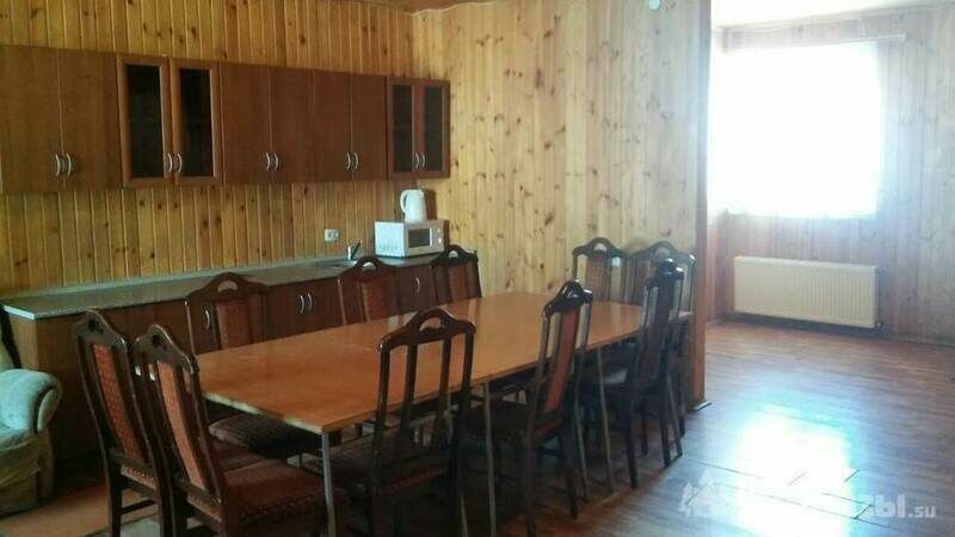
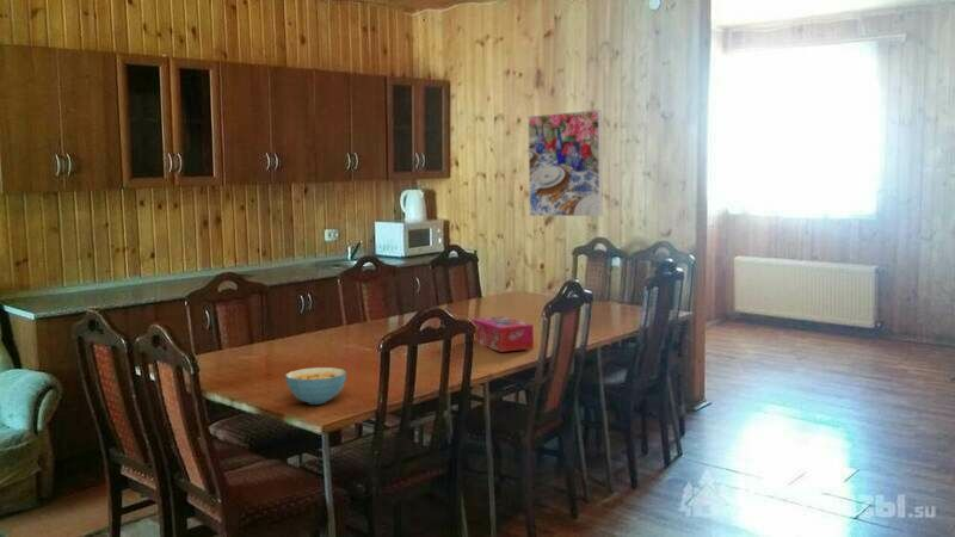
+ tissue box (501, 333)
+ cereal bowl (316, 388)
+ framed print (563, 165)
